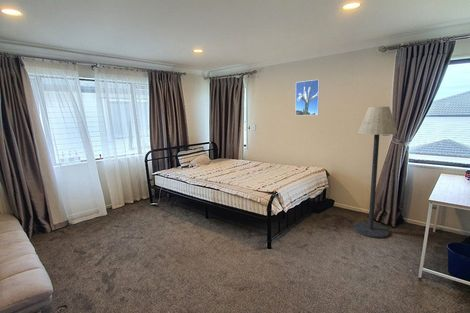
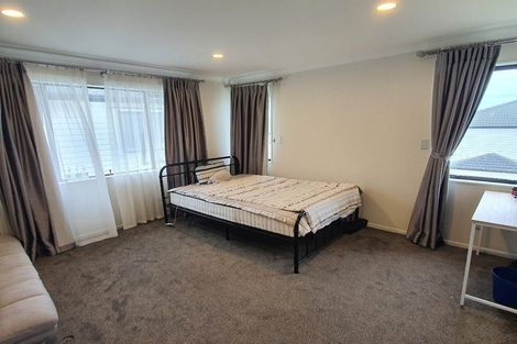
- floor lamp (374, 171)
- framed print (306, 98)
